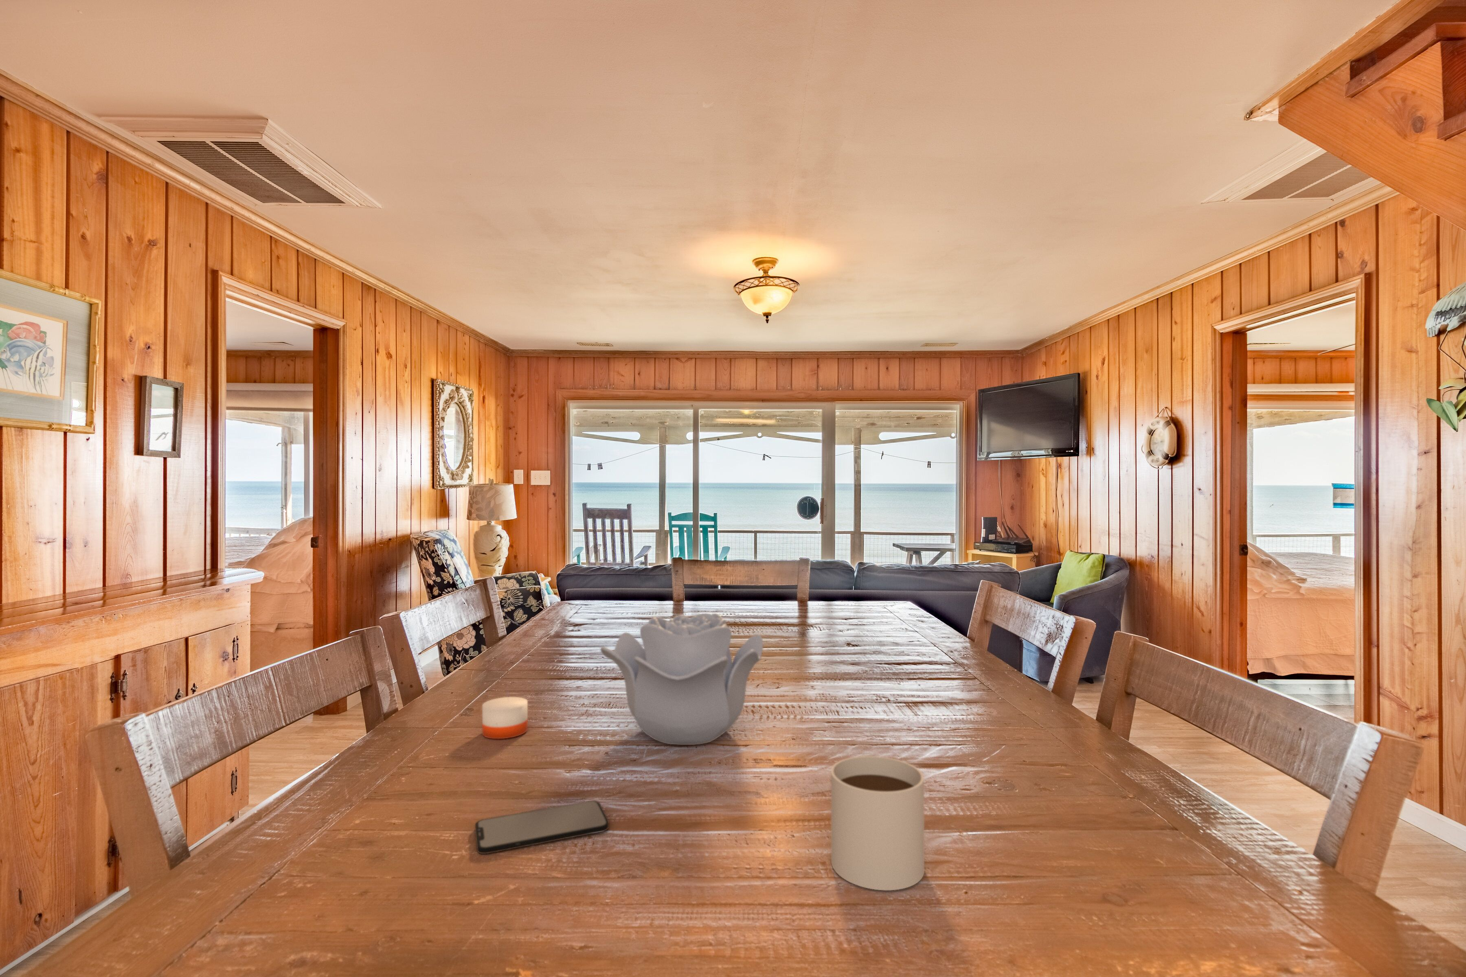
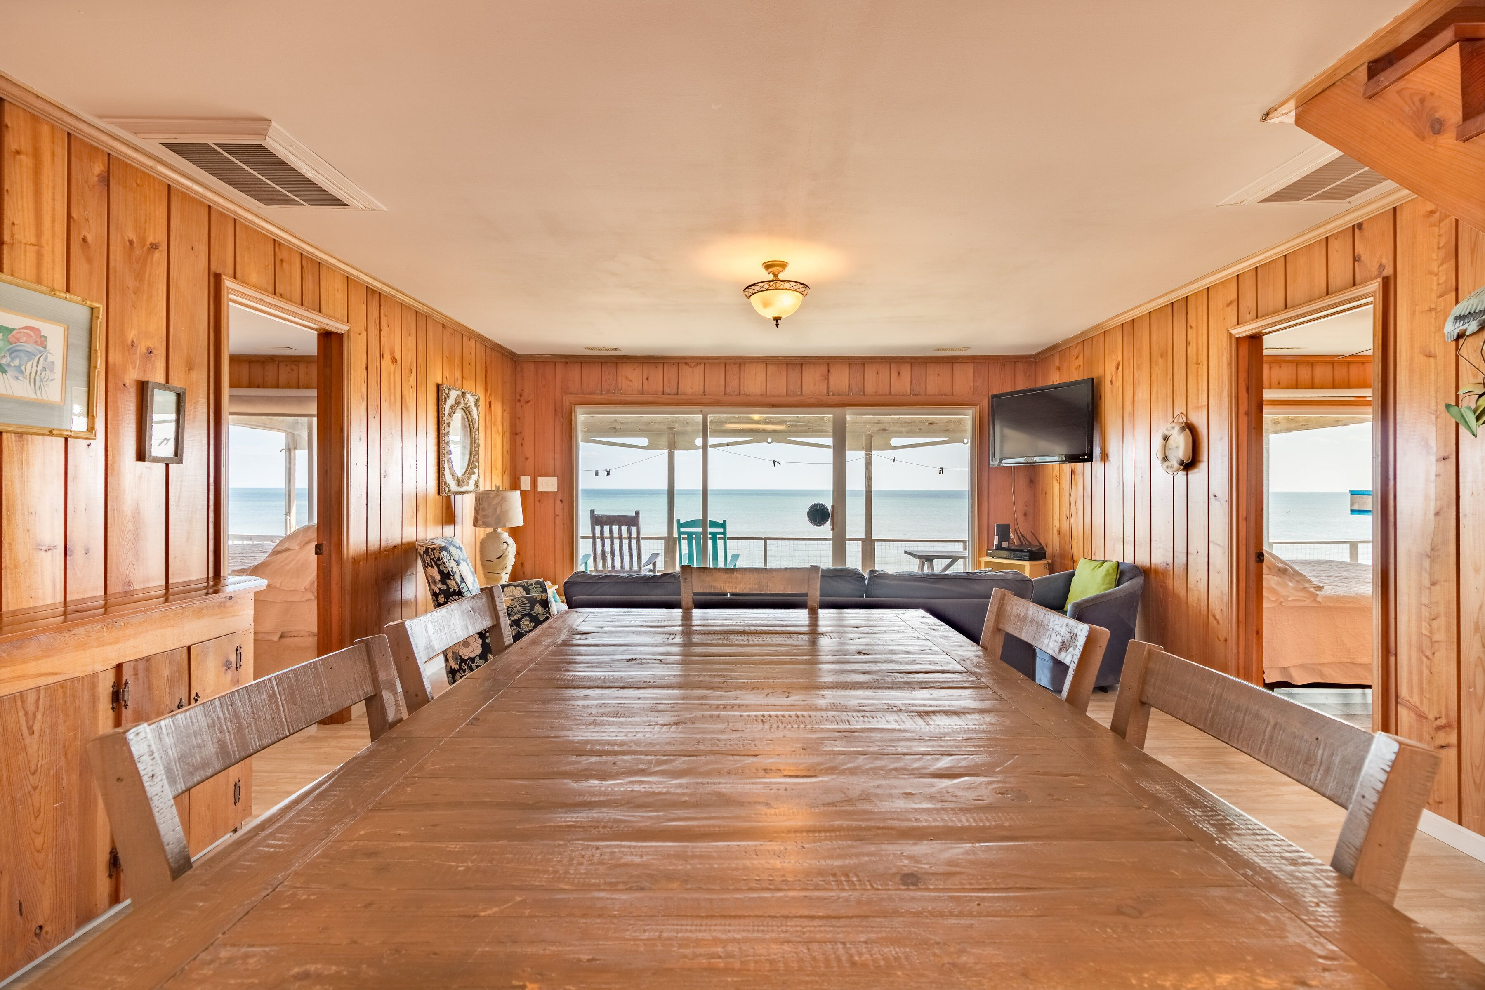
- mug (878, 810)
- decorative bowl (684, 675)
- candle (505, 701)
- smartphone (542, 825)
